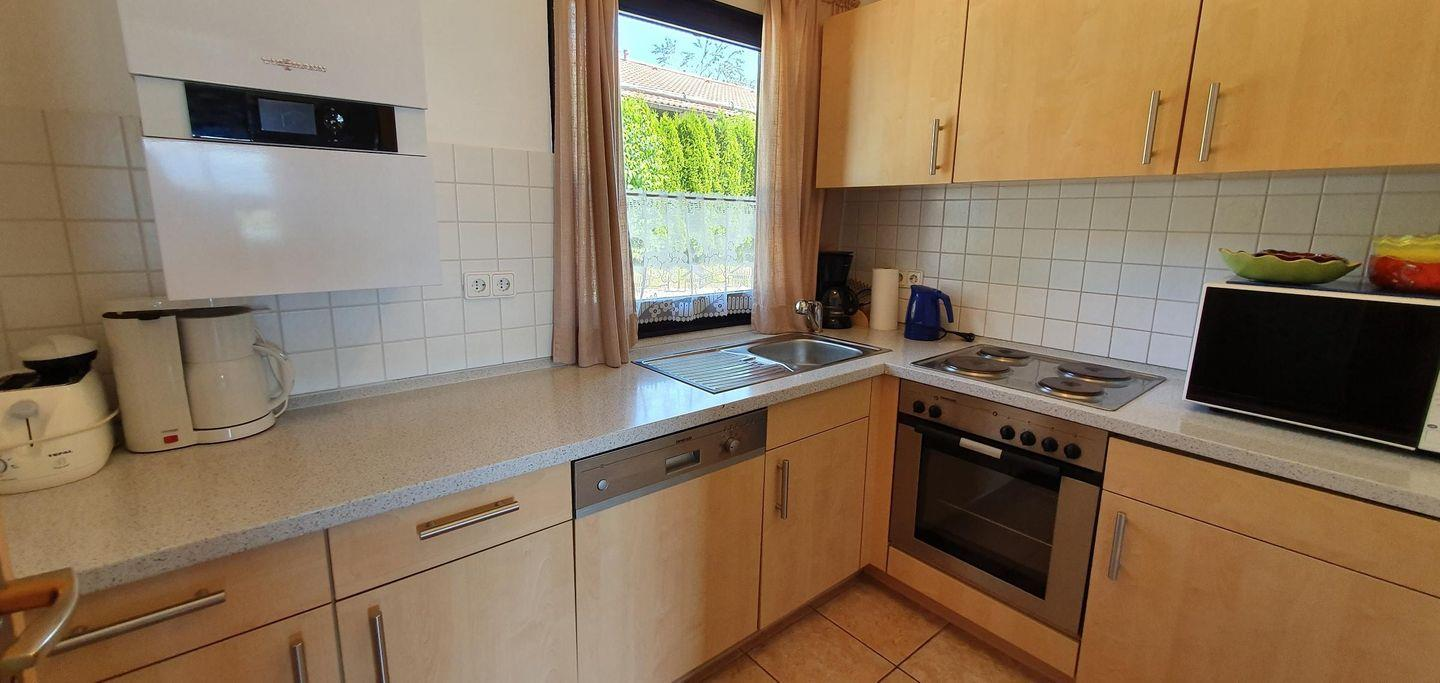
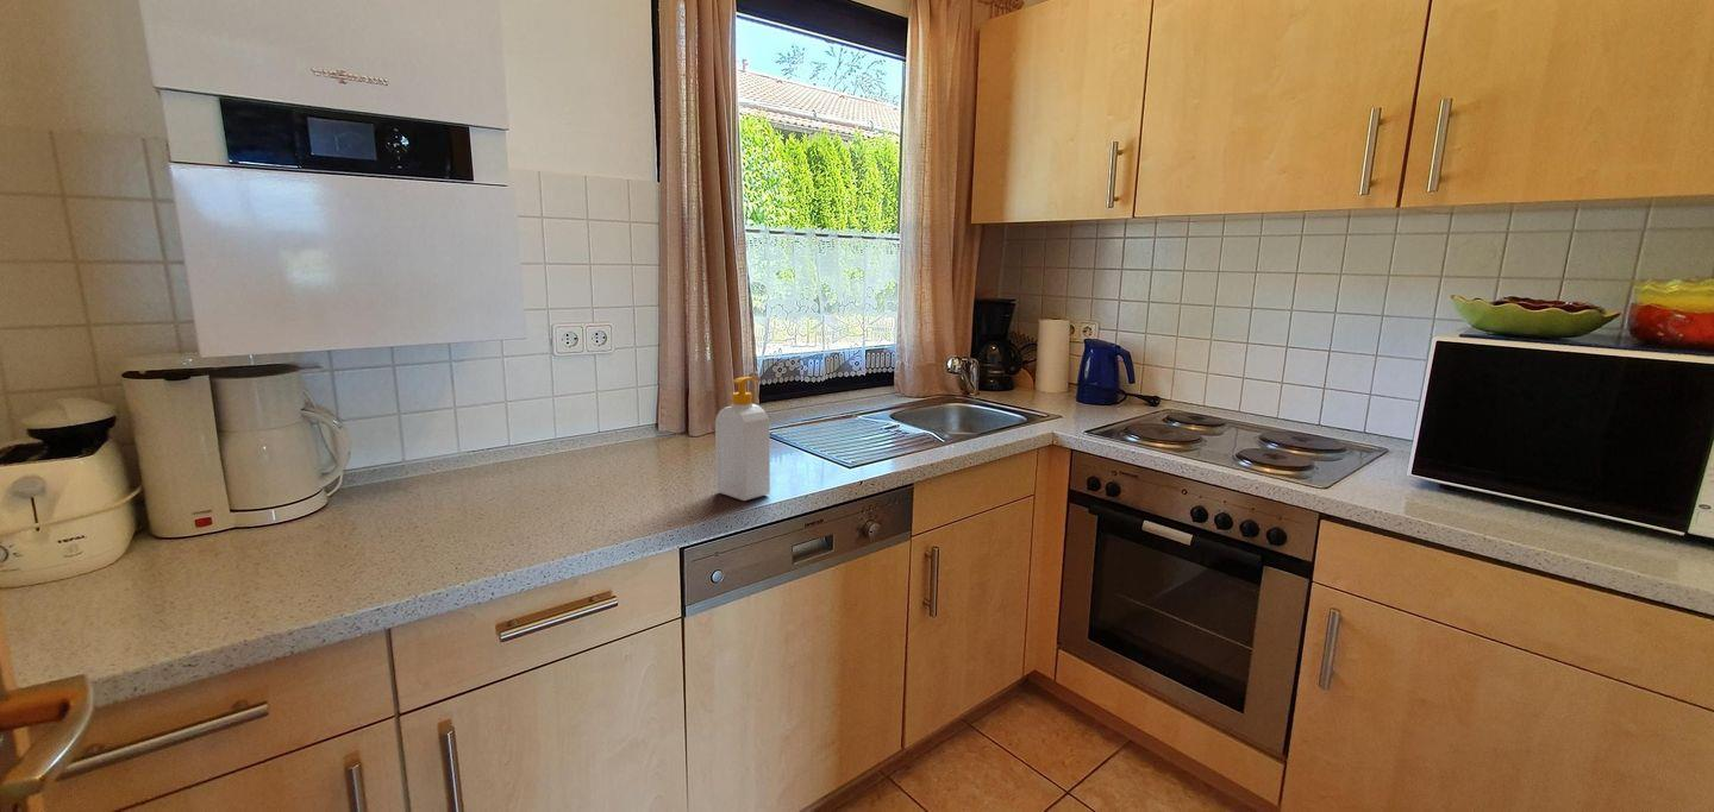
+ soap bottle (744, 435)
